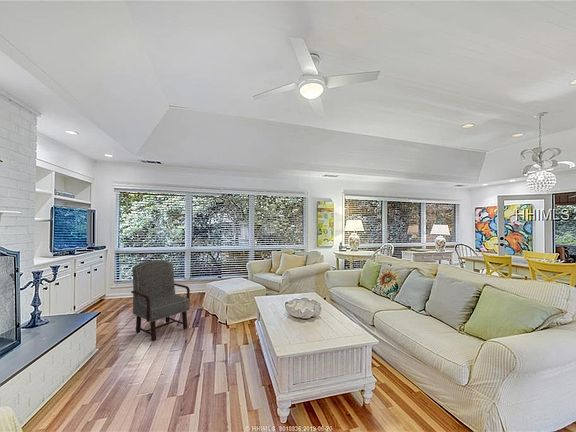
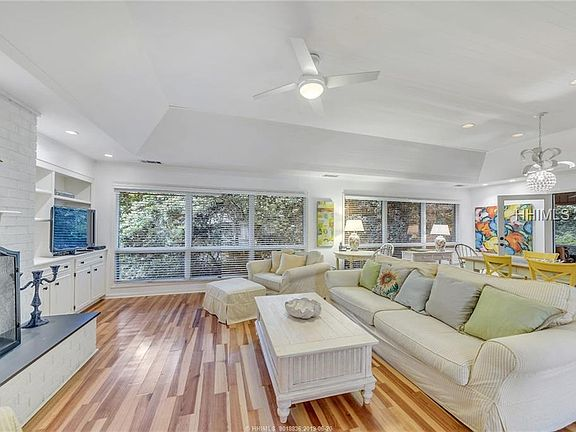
- armchair (161, 296)
